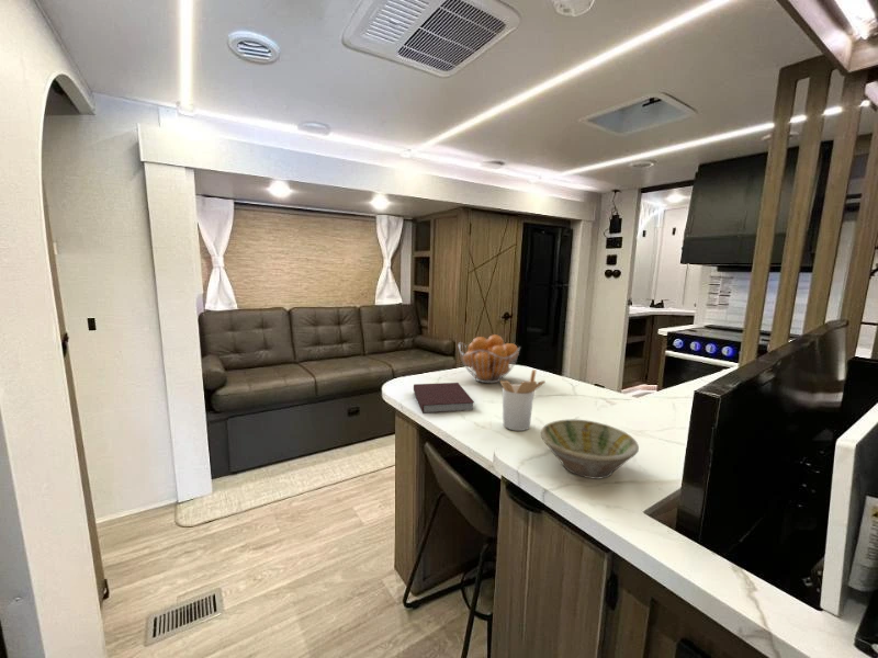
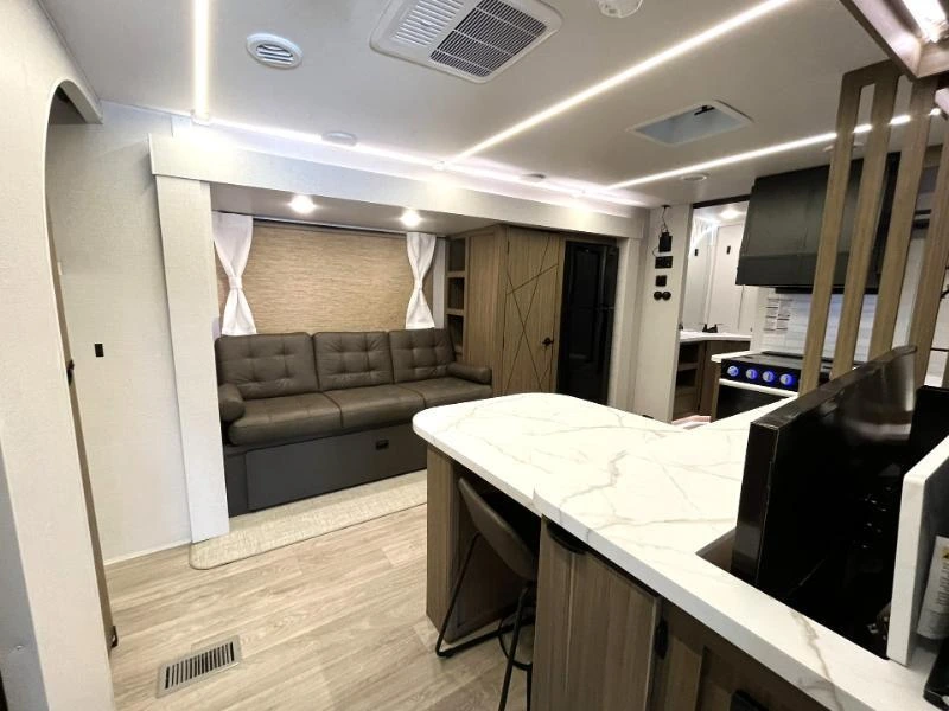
- notebook (441, 396)
- bowl (586, 451)
- fruit basket (488, 358)
- utensil holder (521, 400)
